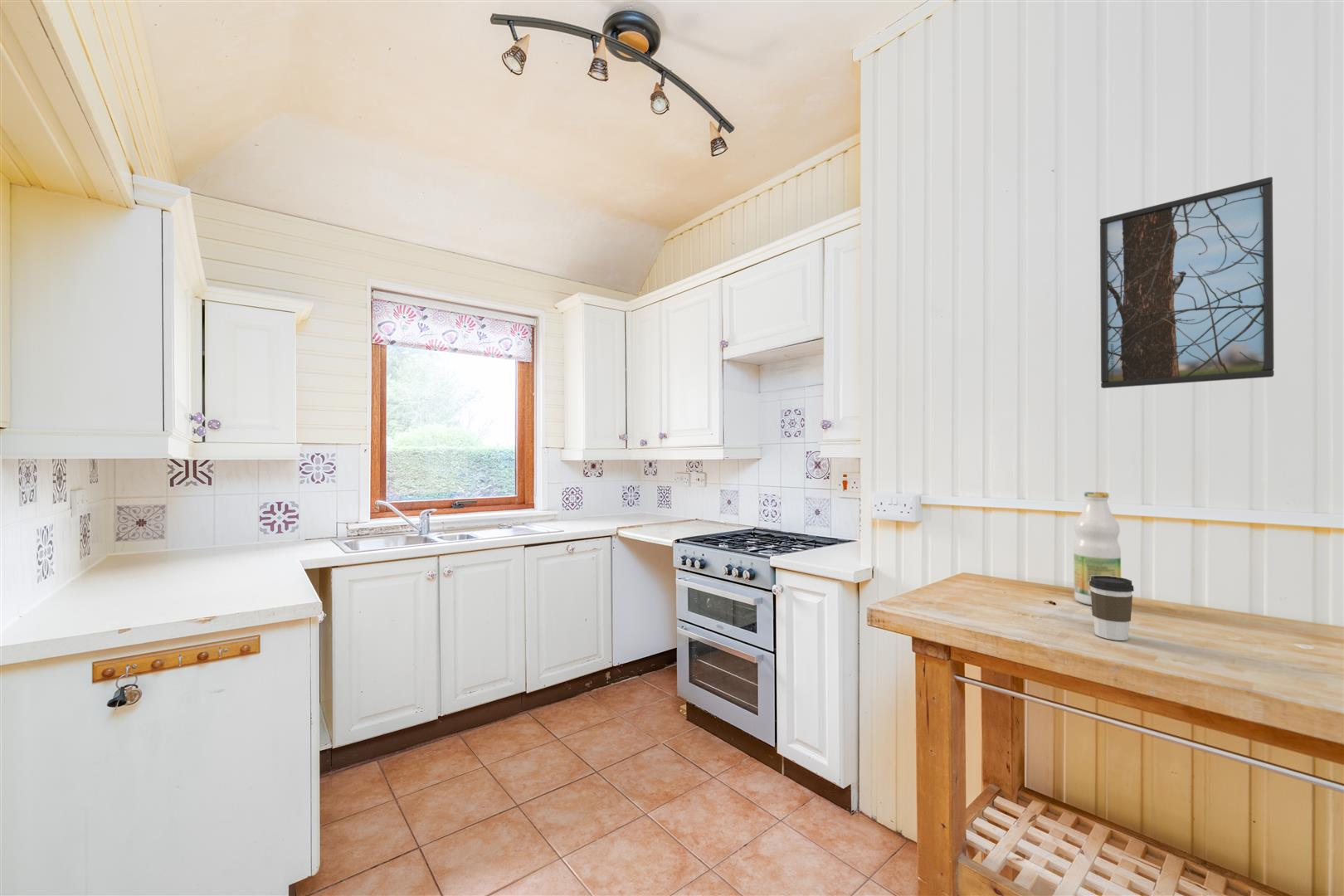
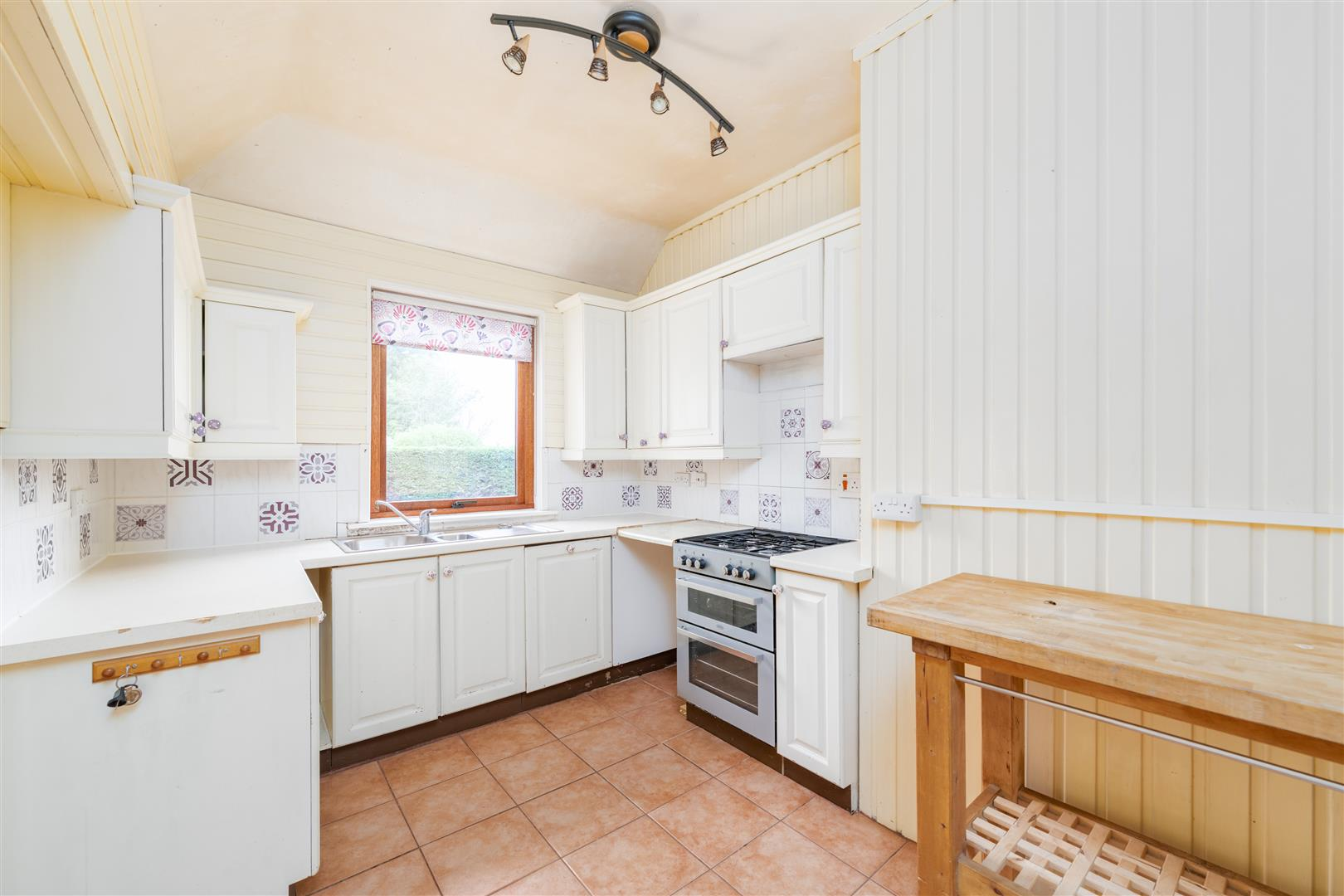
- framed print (1180, 291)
- coffee cup (1111, 607)
- bottle (1097, 547)
